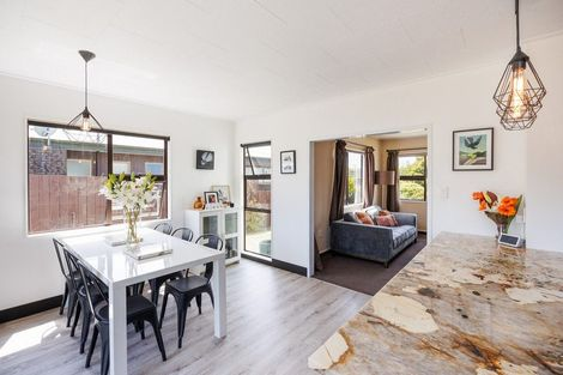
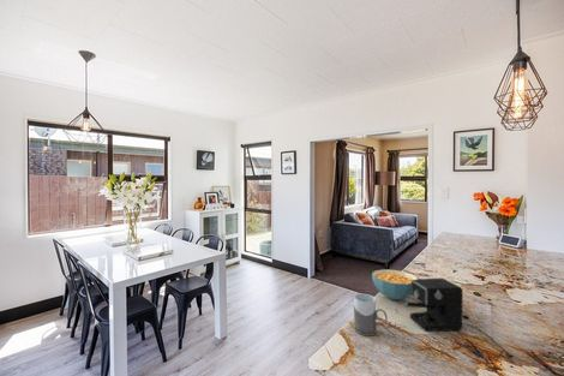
+ coffee maker (452, 312)
+ mug (370, 316)
+ cereal bowl (394, 286)
